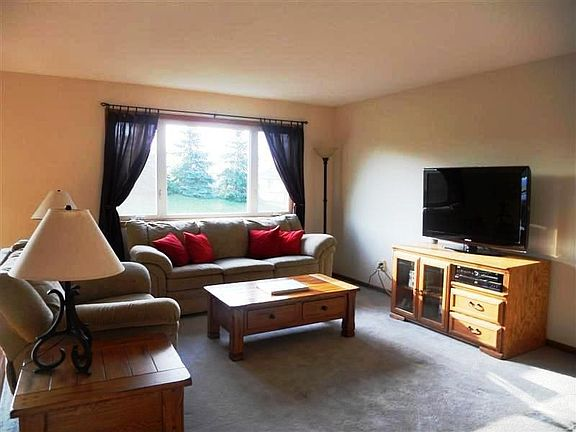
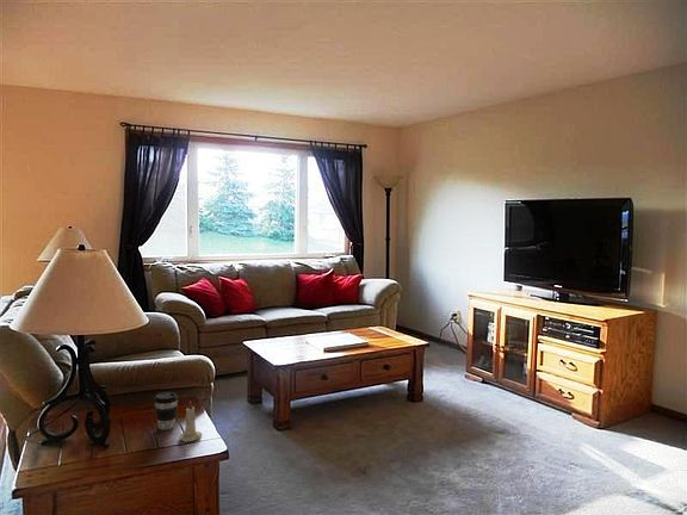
+ coffee cup (166, 410)
+ candle (191, 418)
